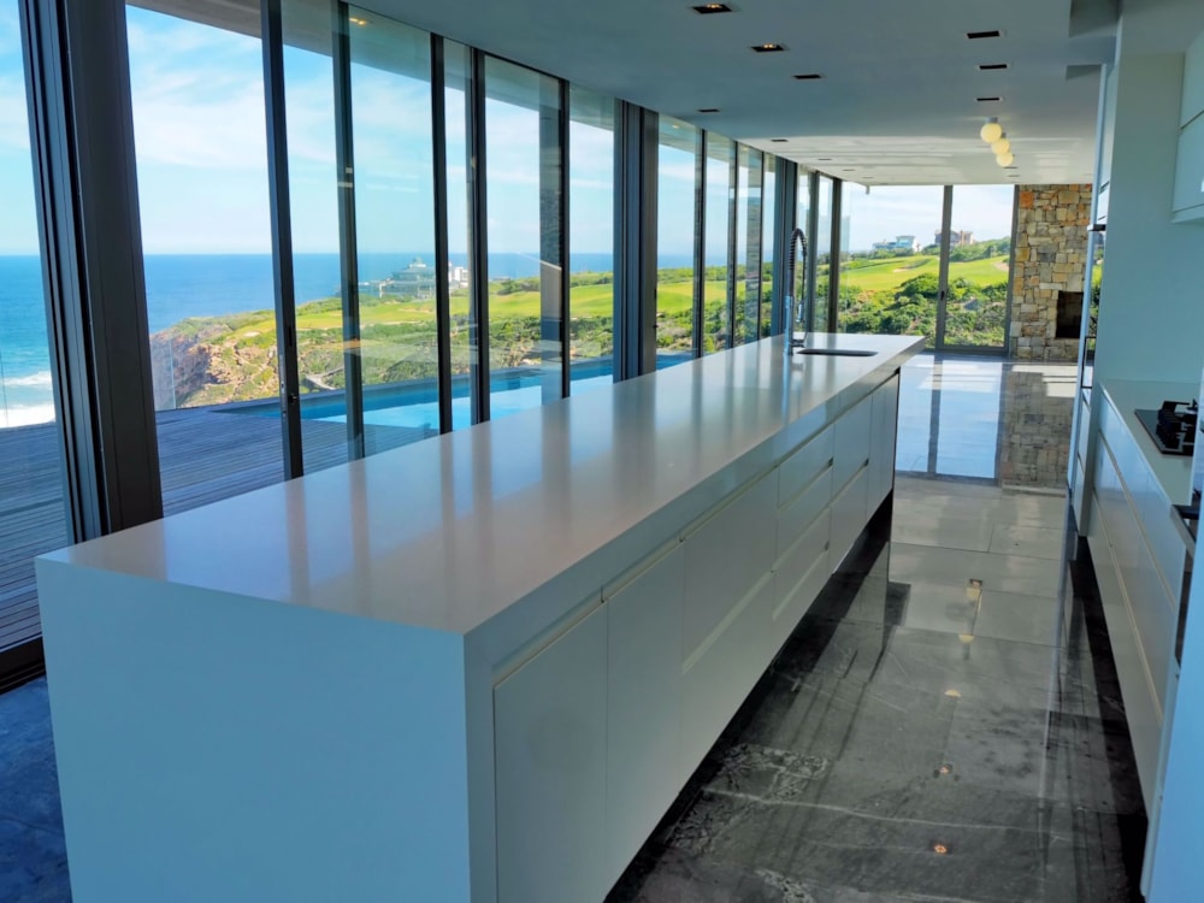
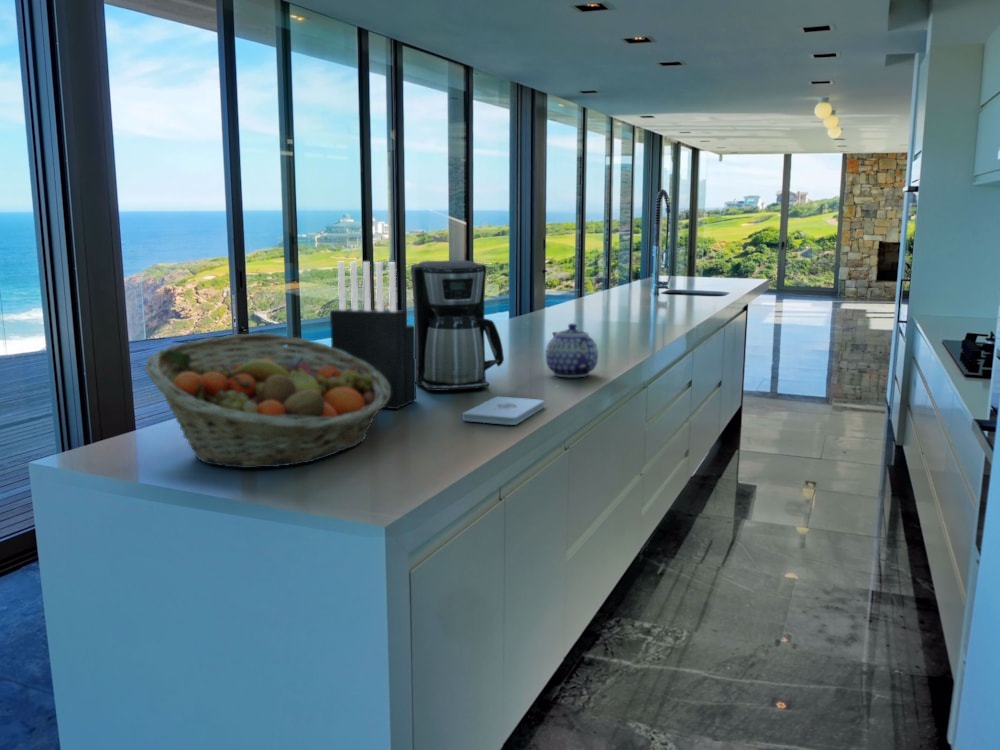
+ notepad (505, 409)
+ coffee maker (457, 322)
+ knife block (375, 332)
+ fruit basket (276, 394)
+ teapot (571, 349)
